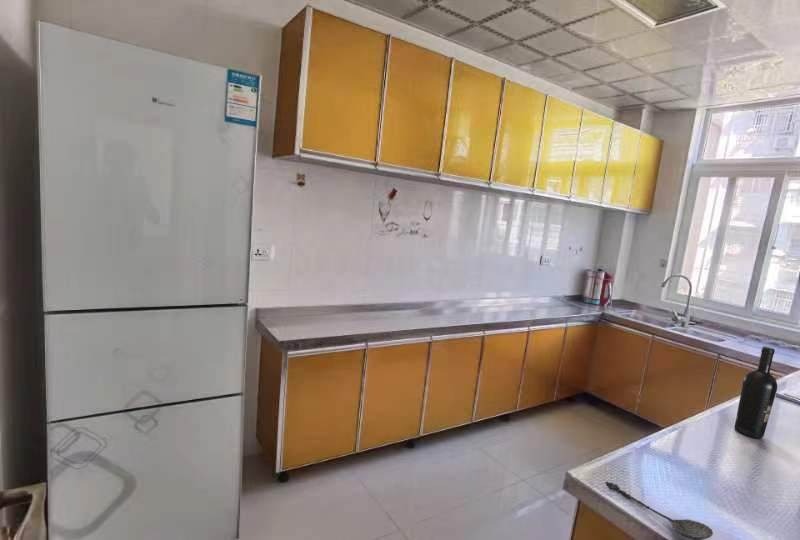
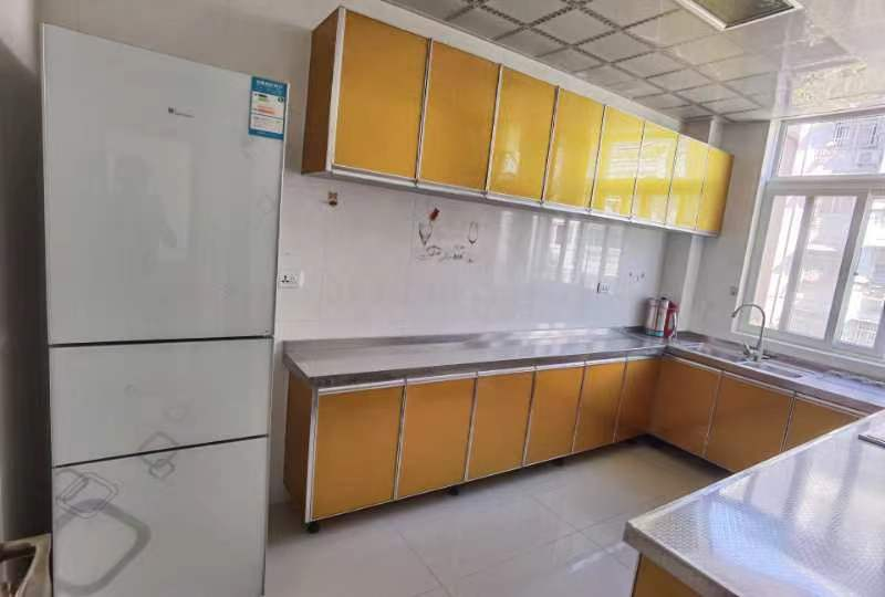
- spoon (652, 509)
- wine bottle (758, 390)
